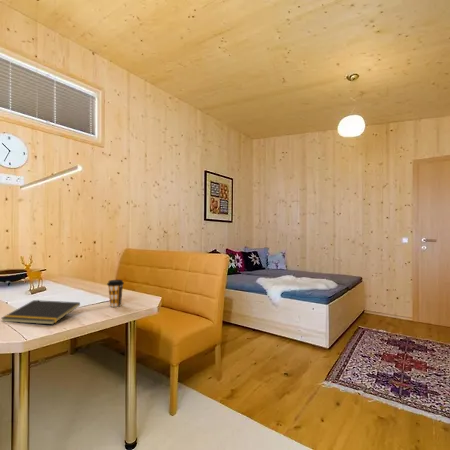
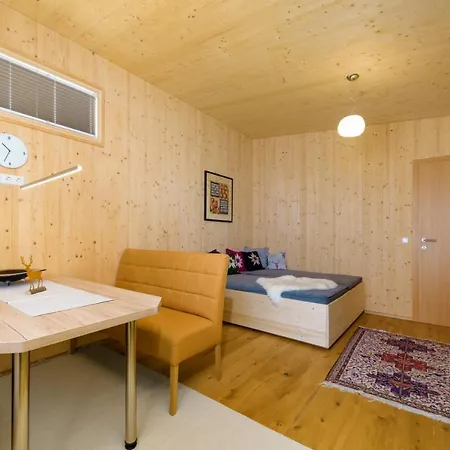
- coffee cup (115, 293)
- notepad (42, 311)
